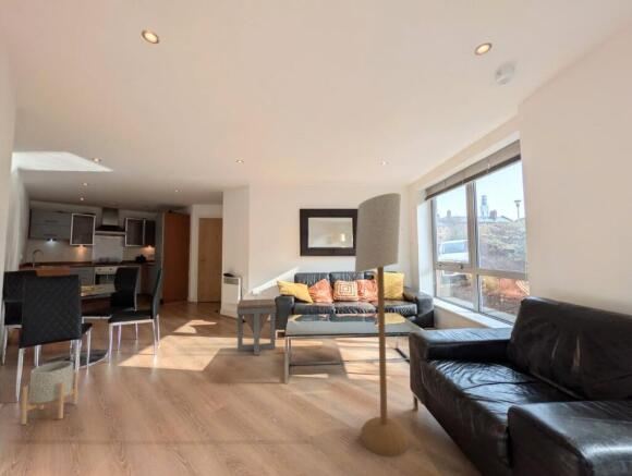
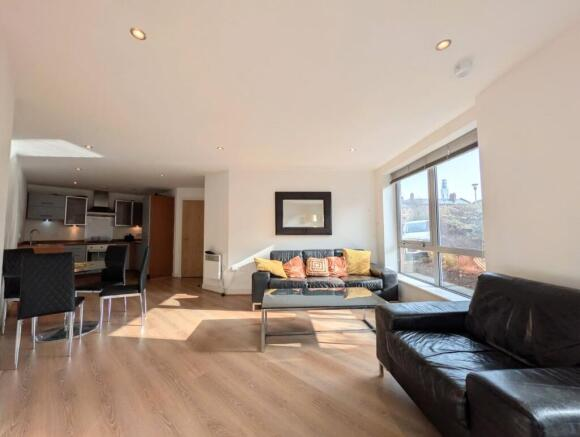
- floor lamp (379, 315)
- side table (256, 325)
- planter (51, 390)
